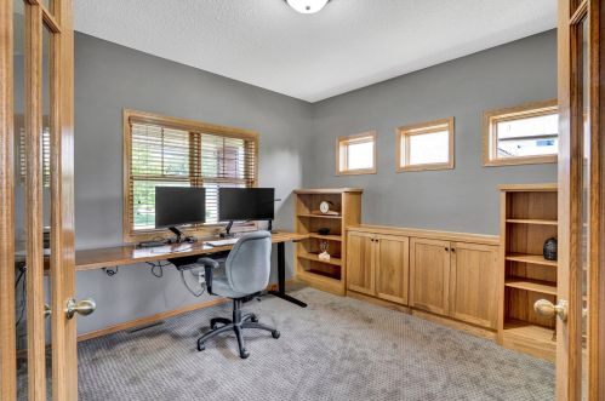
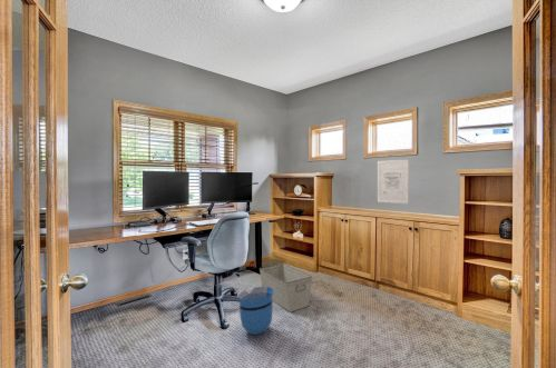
+ sun visor (255, 311)
+ storage bin (284, 286)
+ wall art (392, 181)
